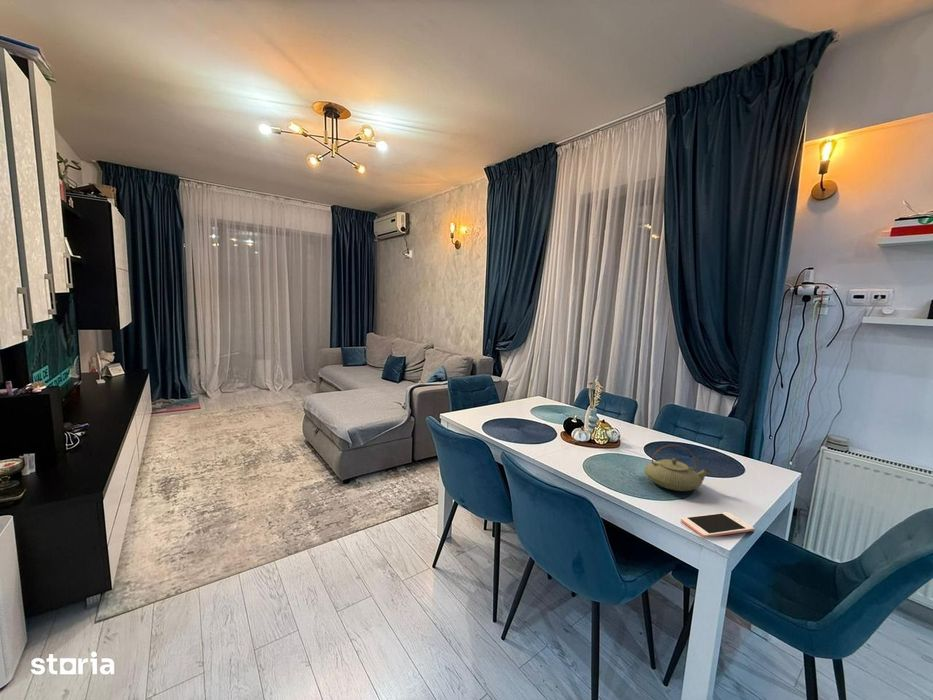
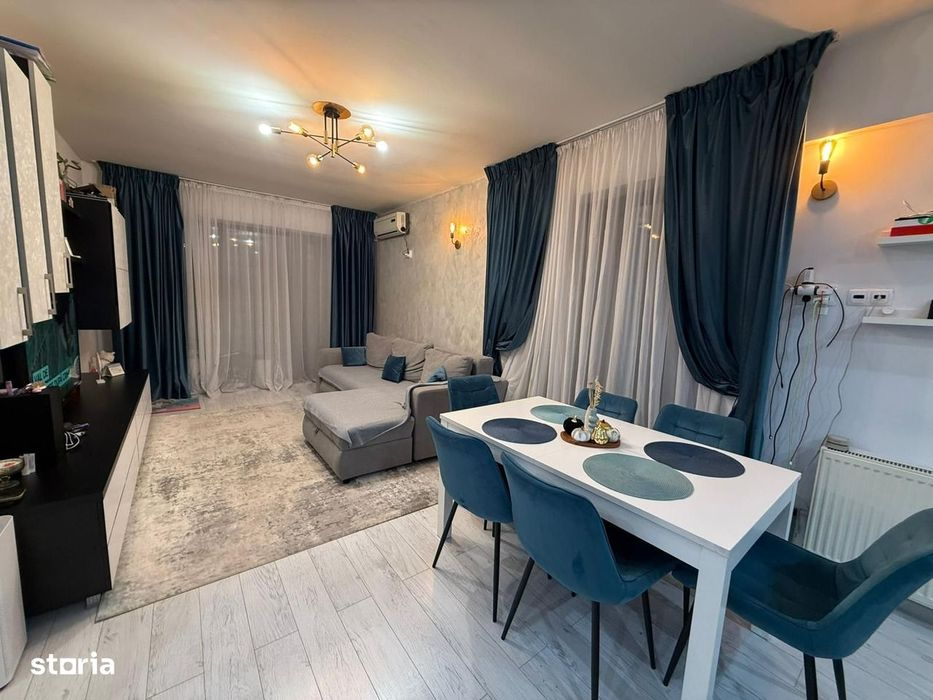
- cell phone (716, 524)
- teapot (677, 464)
